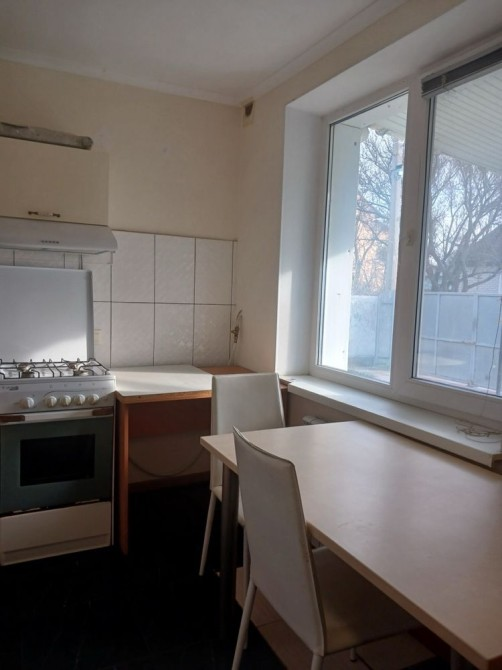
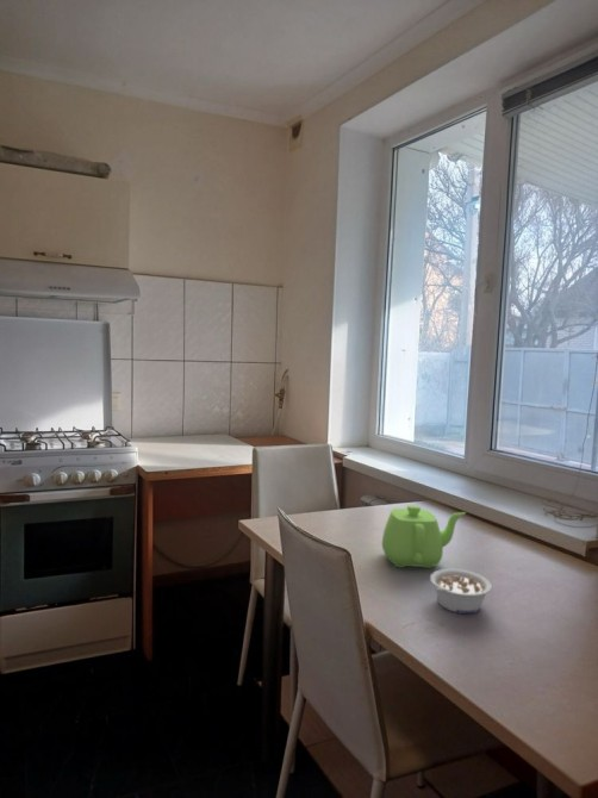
+ legume (460, 591)
+ teapot (423, 534)
